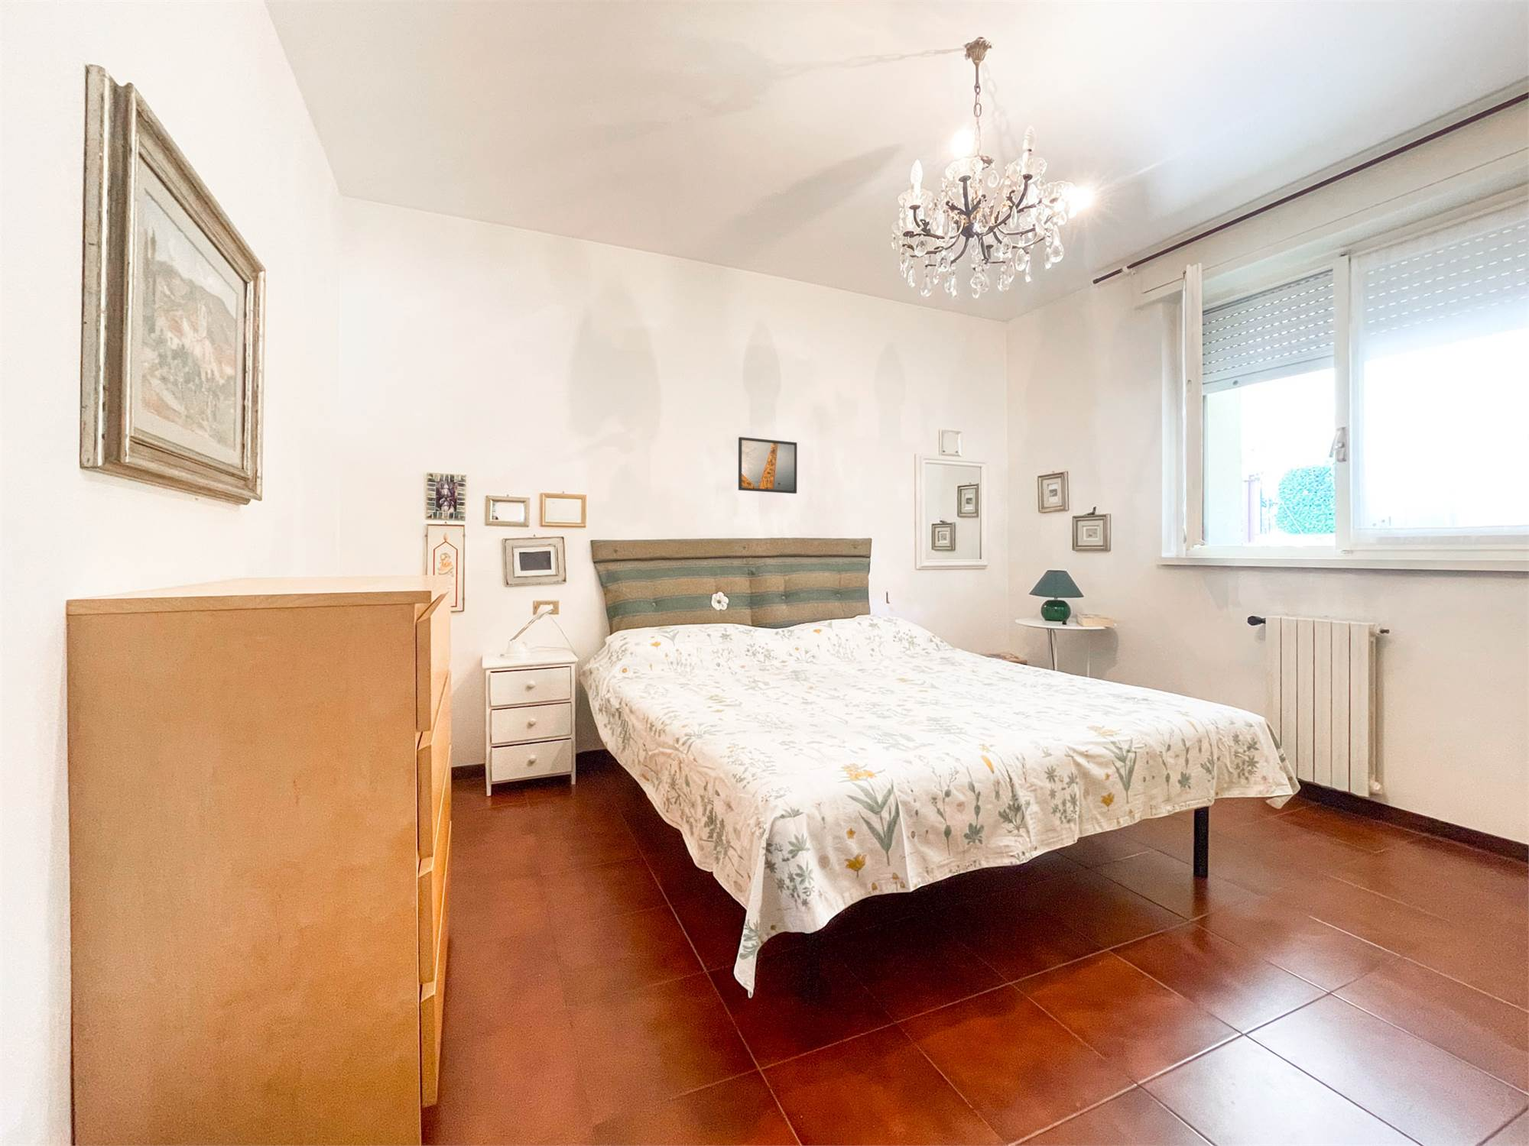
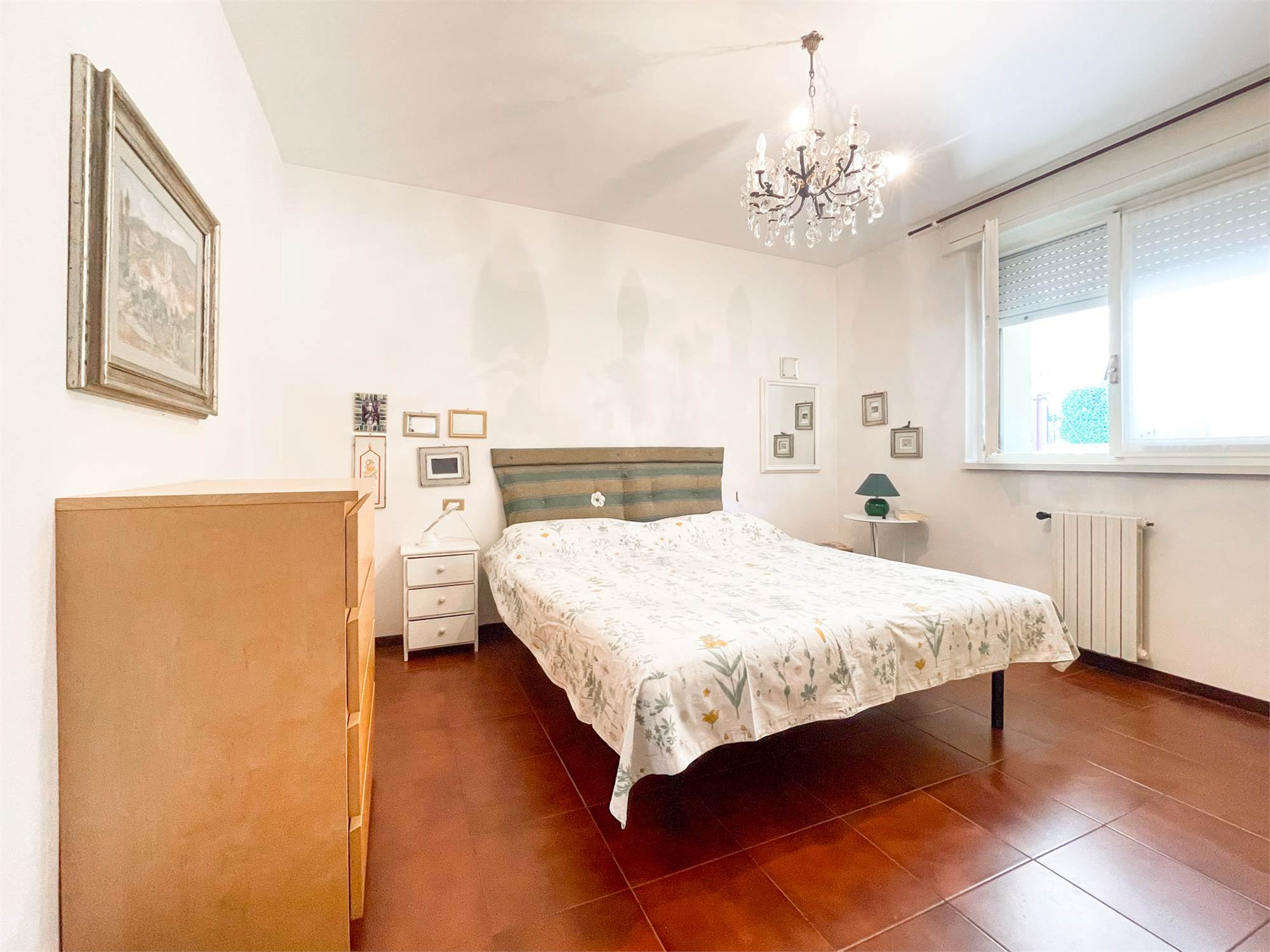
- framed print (768, 466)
